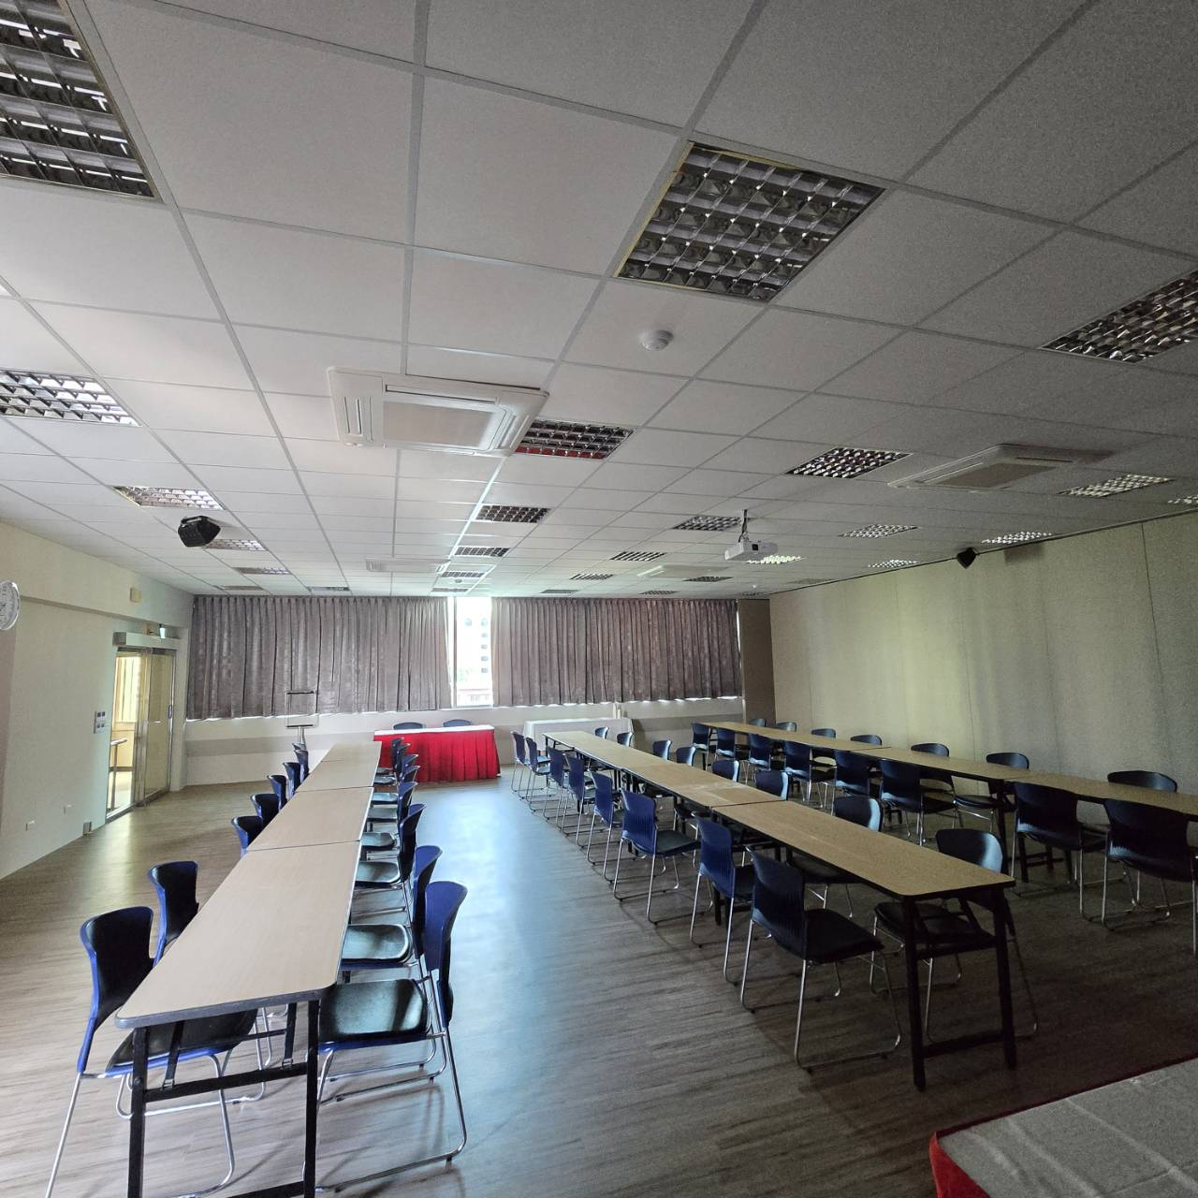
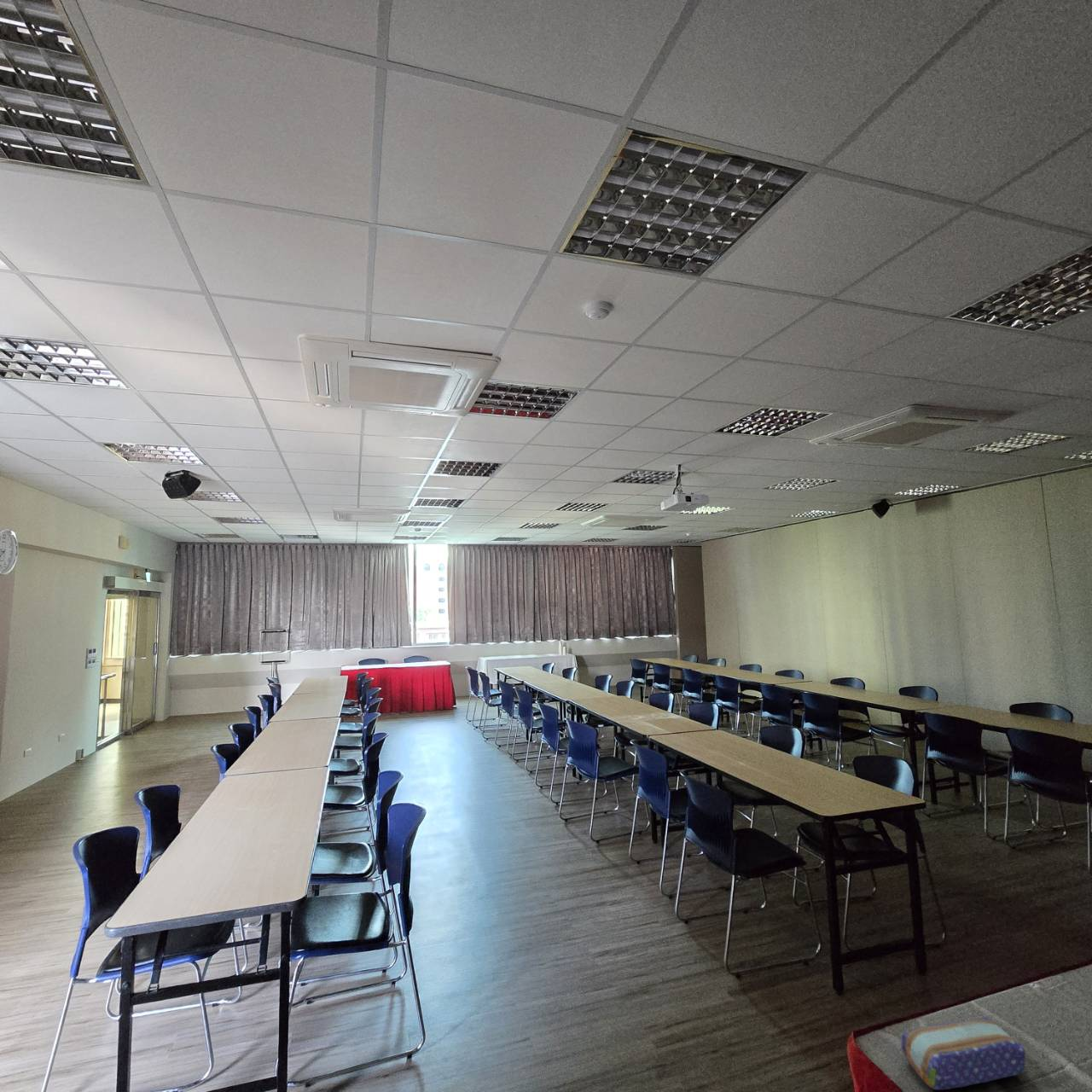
+ pencil case (961, 1051)
